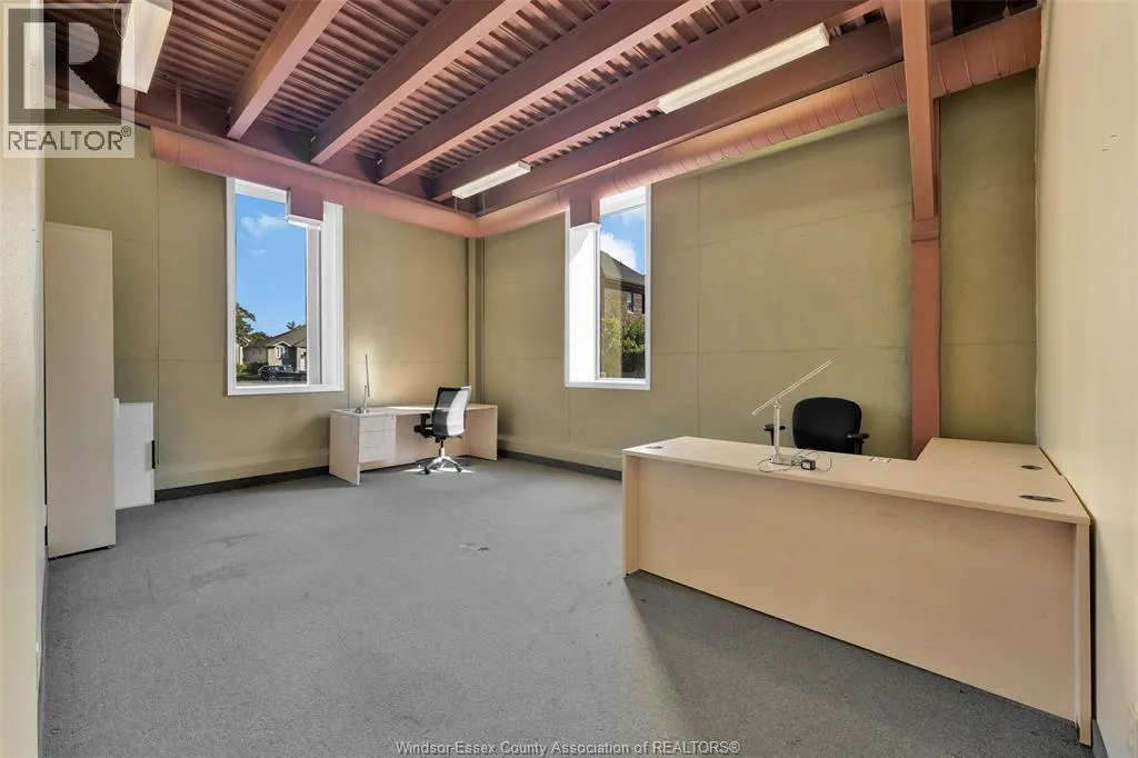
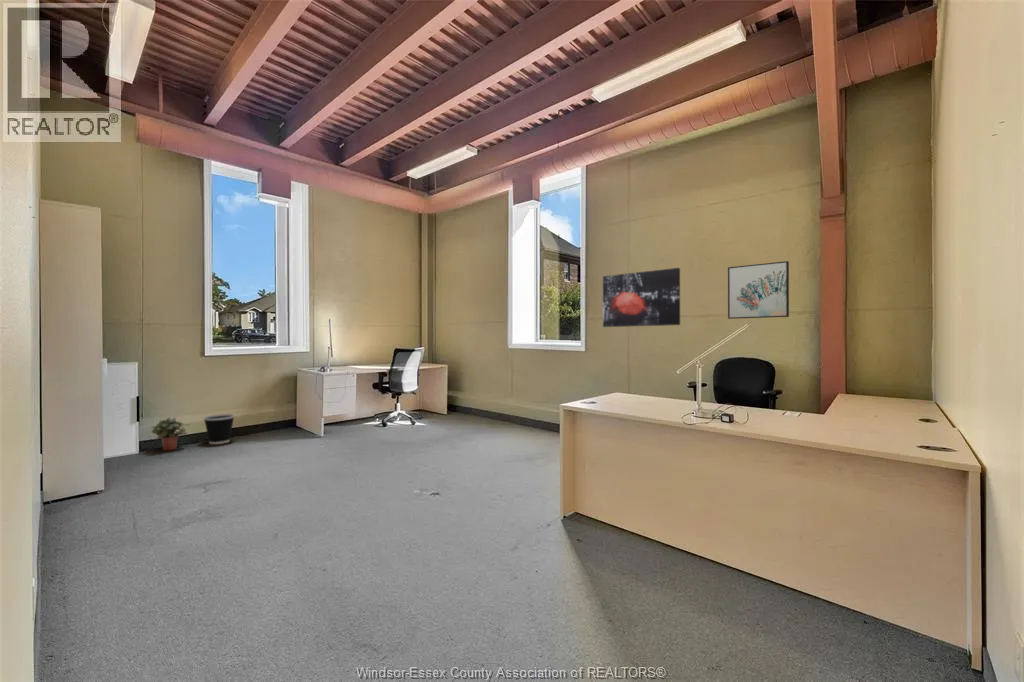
+ wall art (639, 299)
+ wall art (757, 291)
+ potted plant (170, 433)
+ wastebasket (219, 429)
